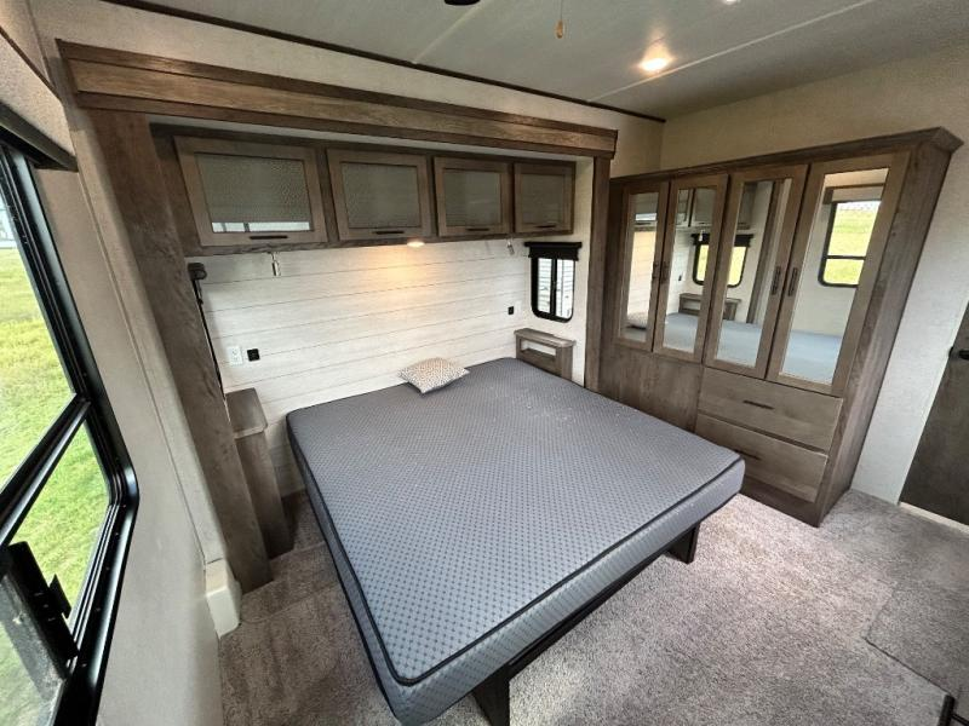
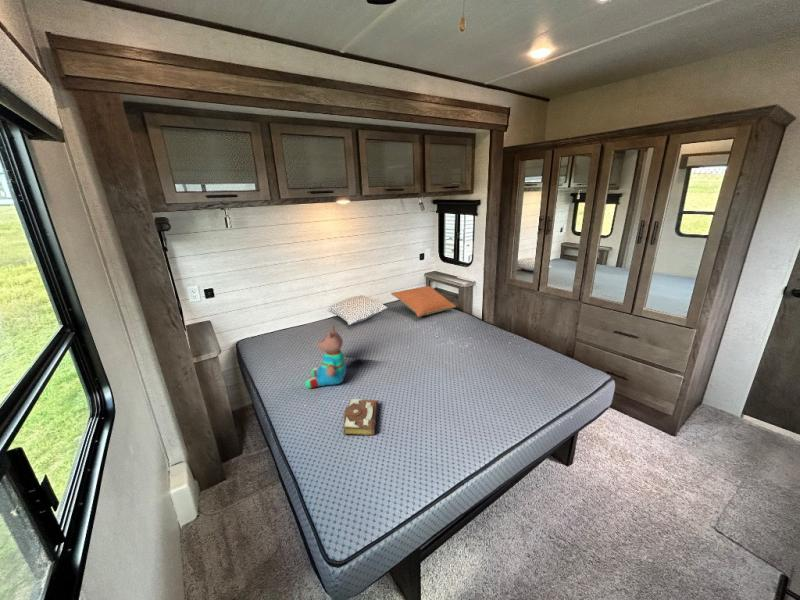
+ book (360, 415)
+ teddy bear (325, 355)
+ pillow (423, 300)
